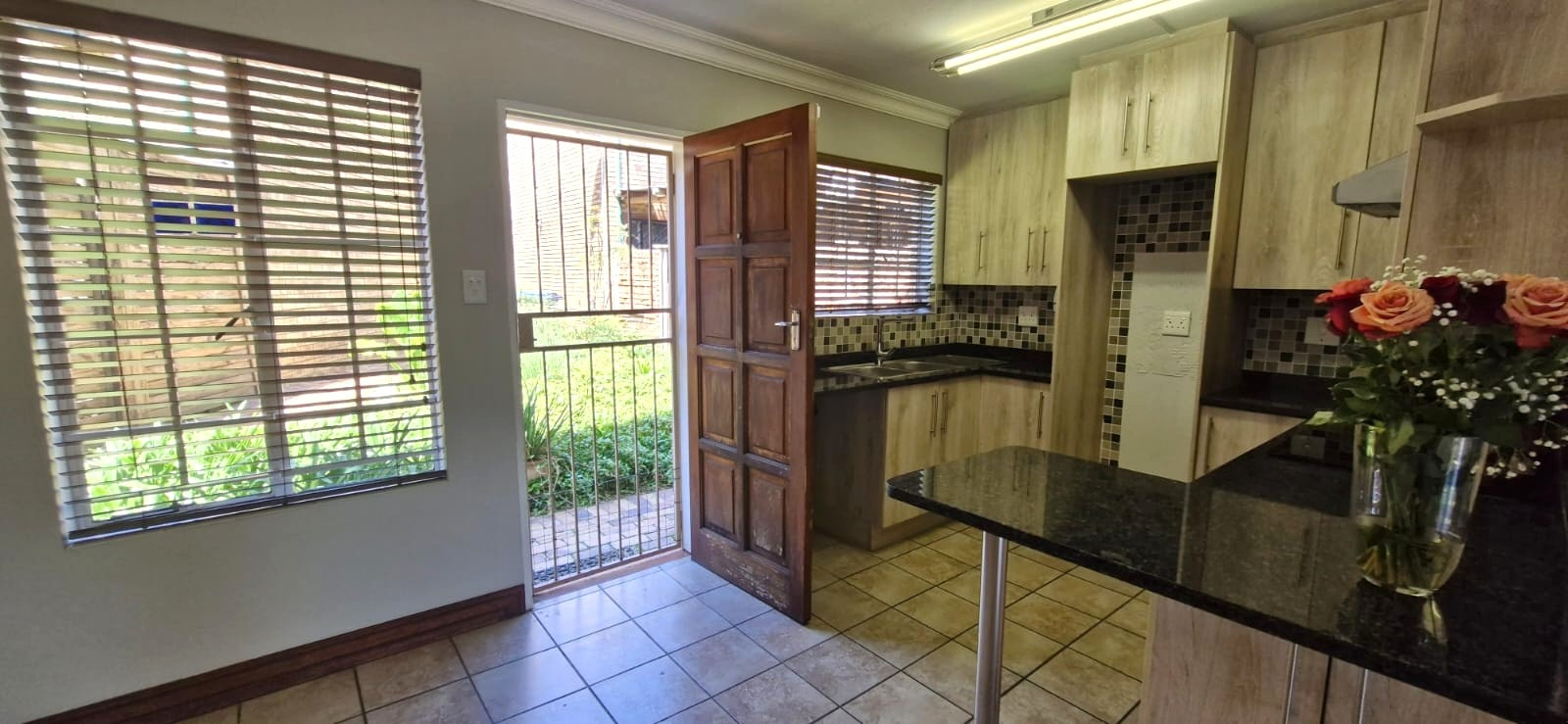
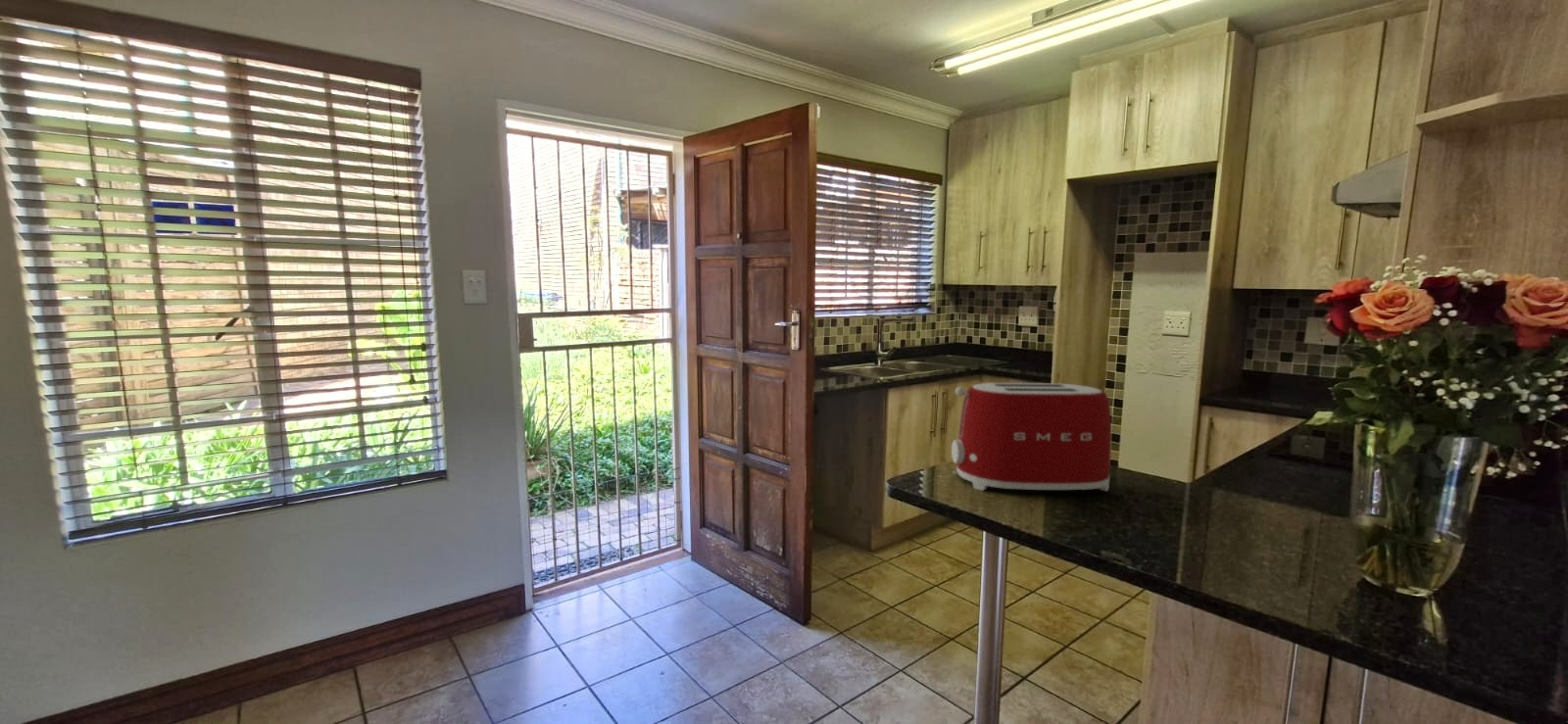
+ toaster (1030, 434)
